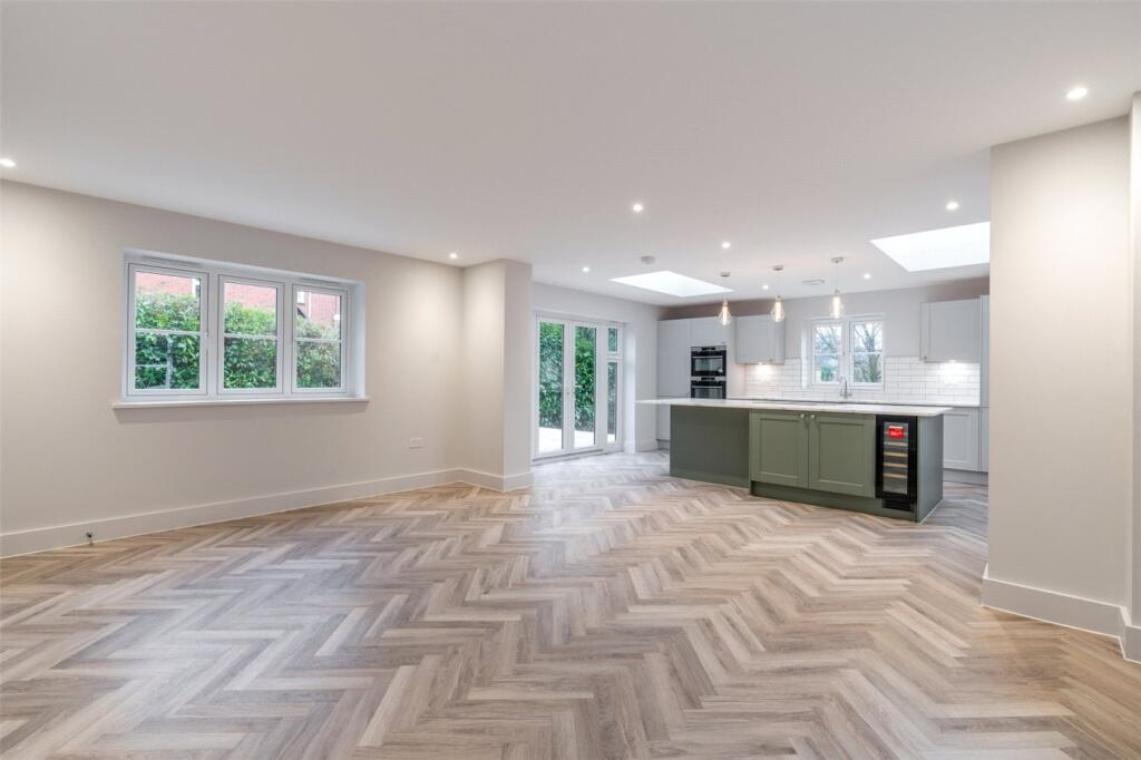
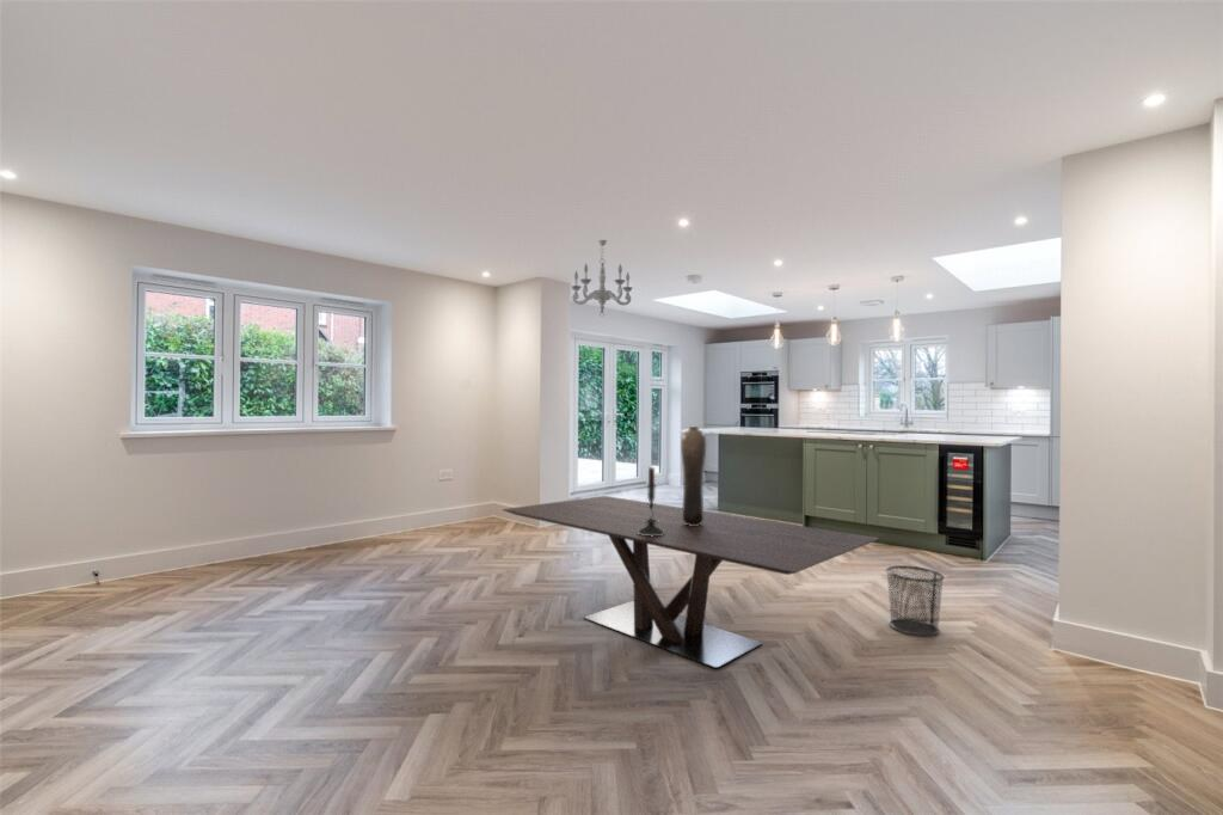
+ vase (693, 474)
+ waste bin (914, 600)
+ dining table (681, 588)
+ candle (651, 498)
+ chandelier (602, 278)
